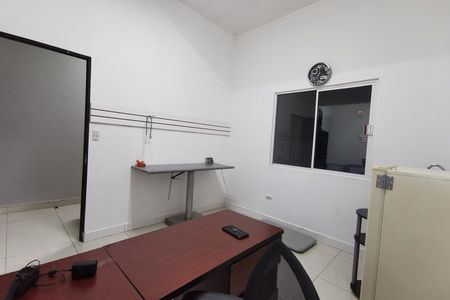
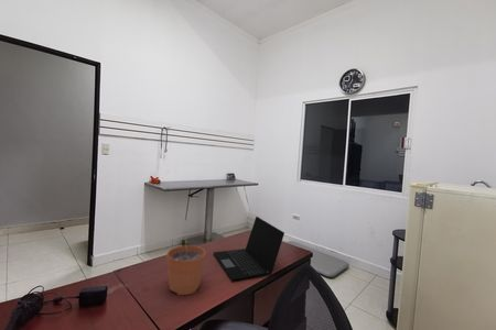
+ laptop (247, 243)
+ plant pot (185, 261)
